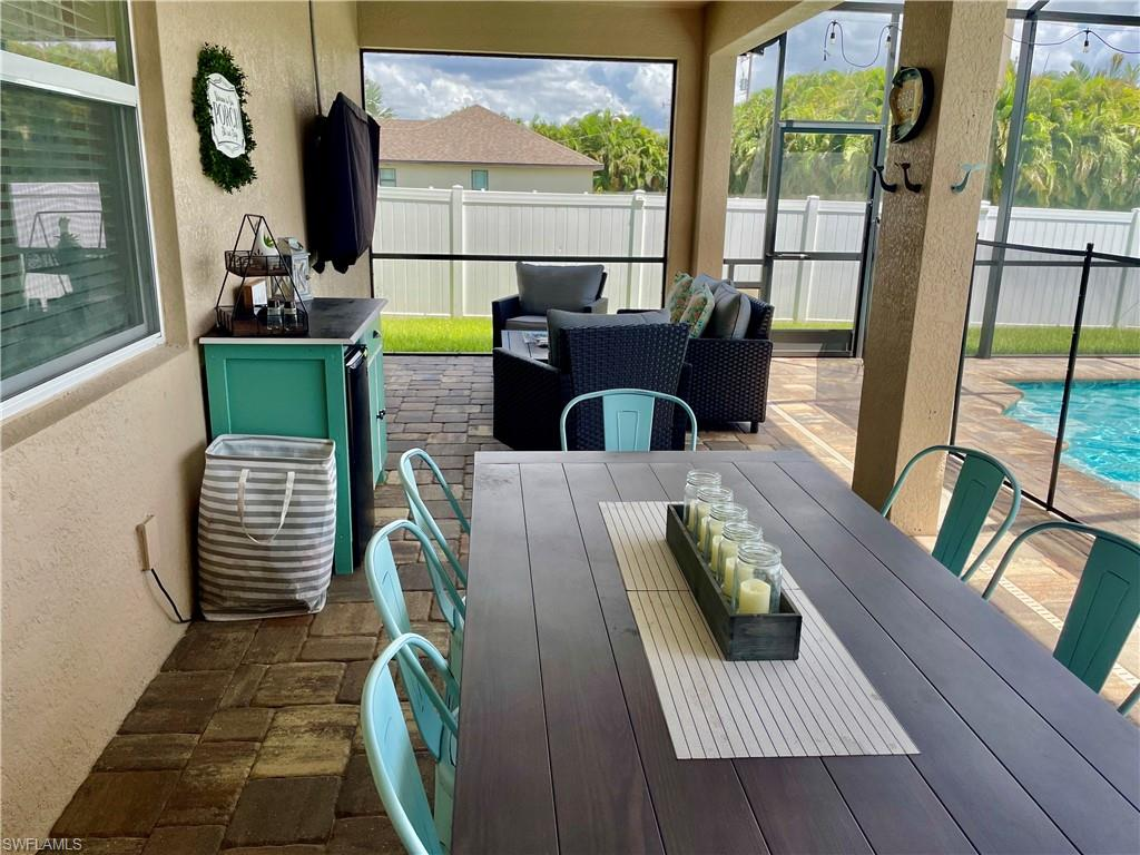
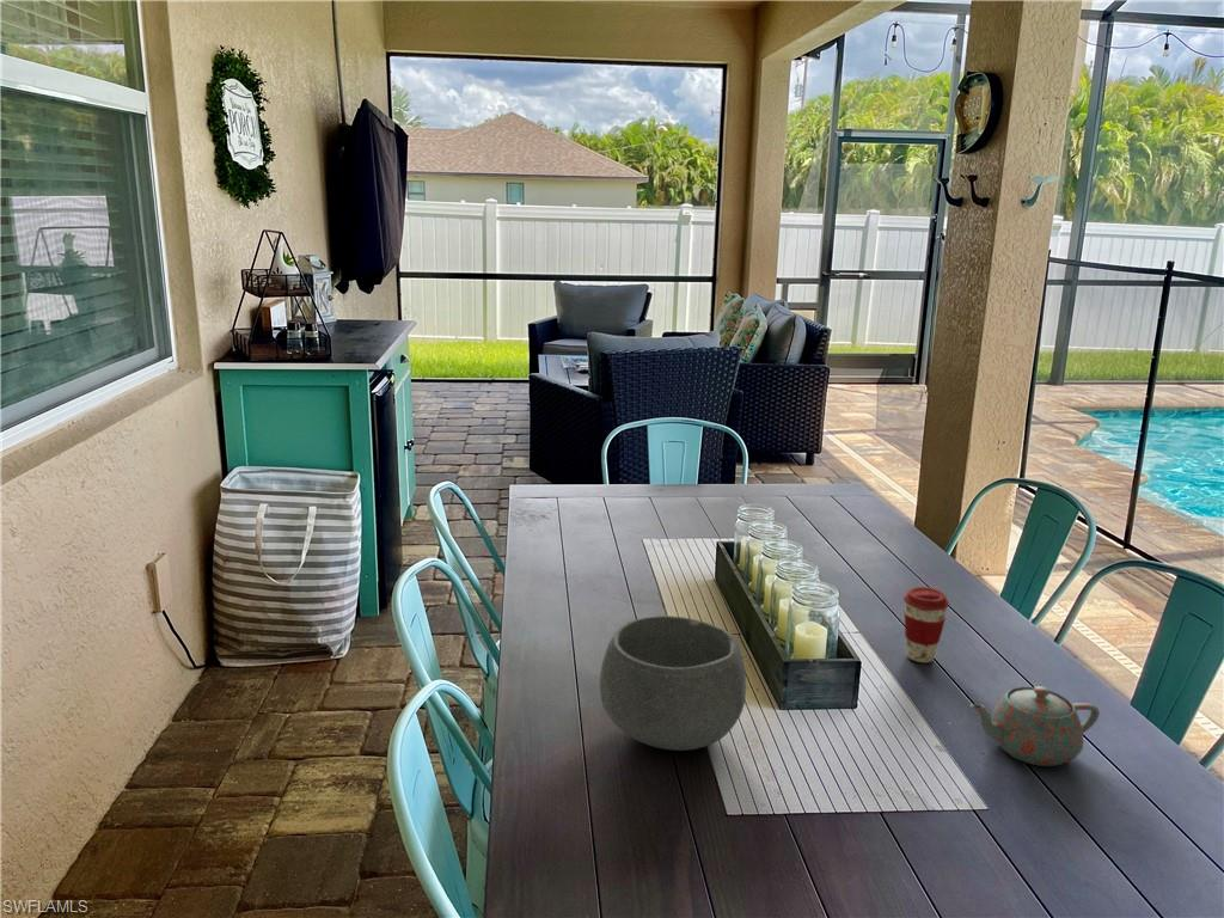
+ bowl (672, 686)
+ coffee cup (923, 625)
+ teapot (1033, 720)
